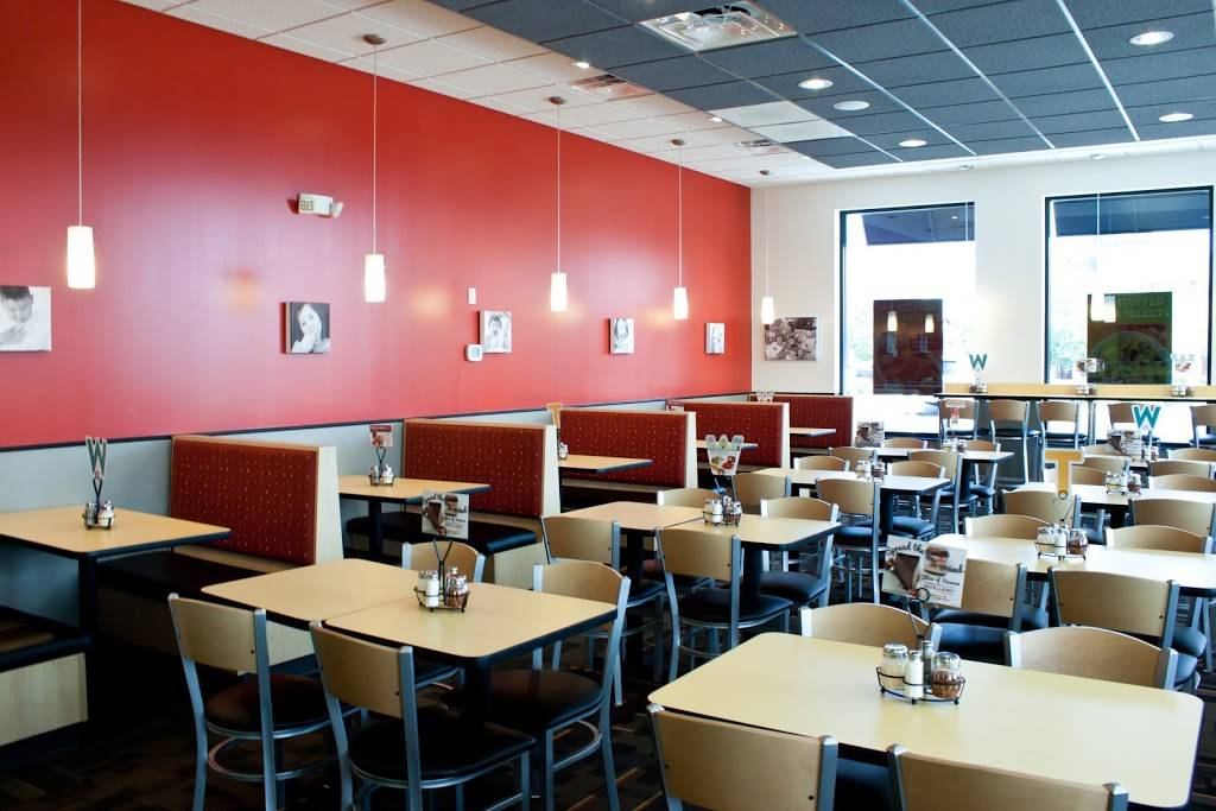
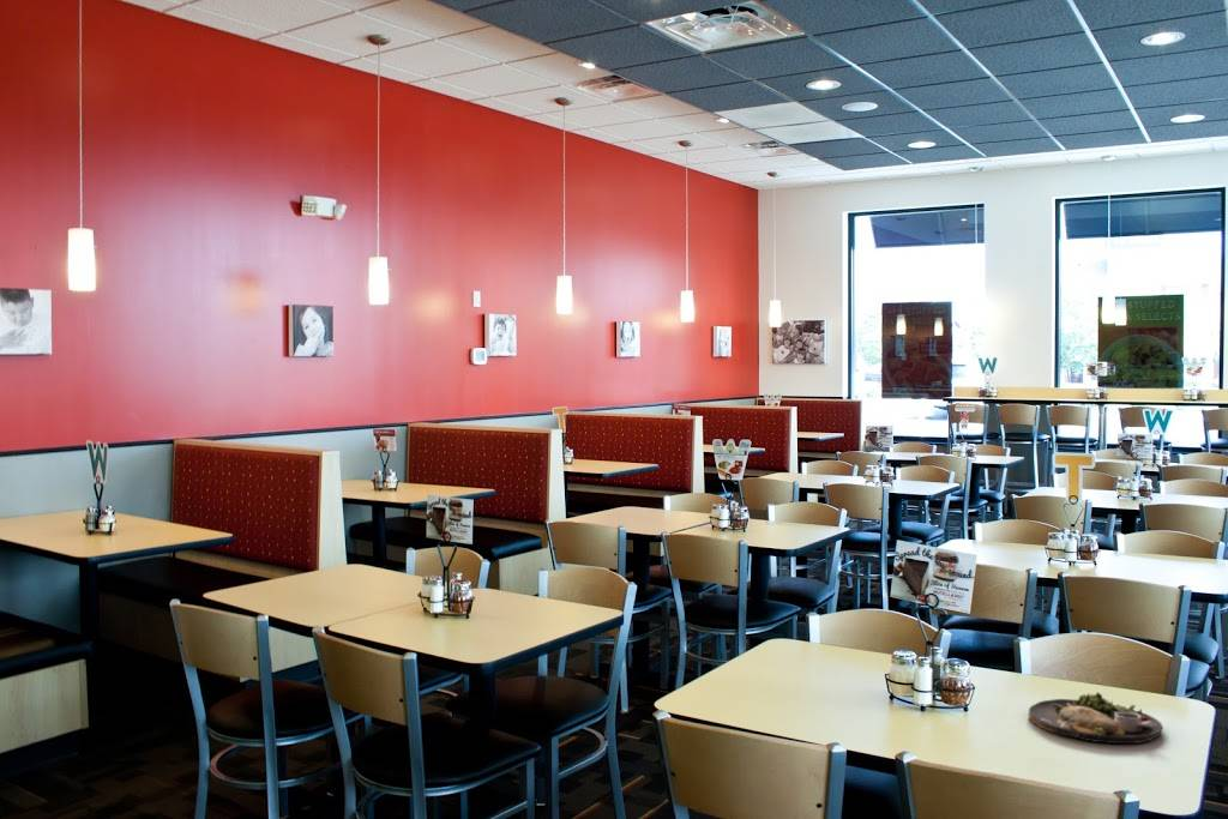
+ dinner plate (1094, 710)
